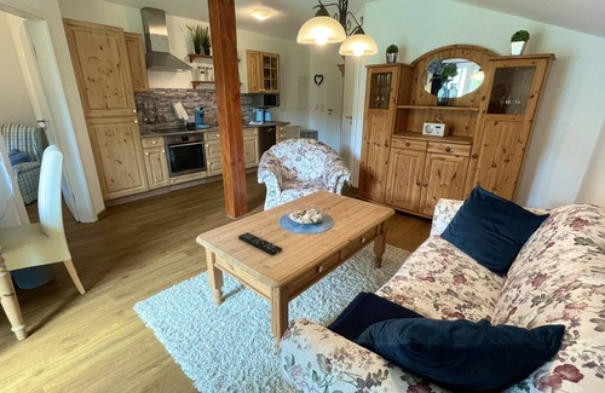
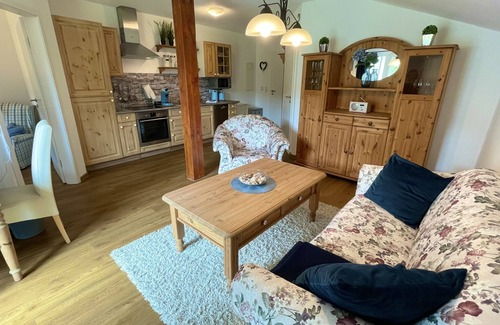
- remote control (259, 242)
